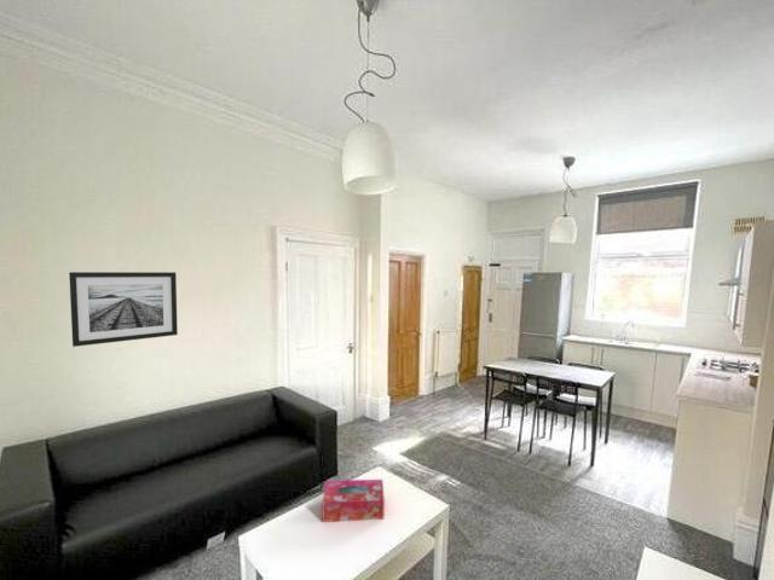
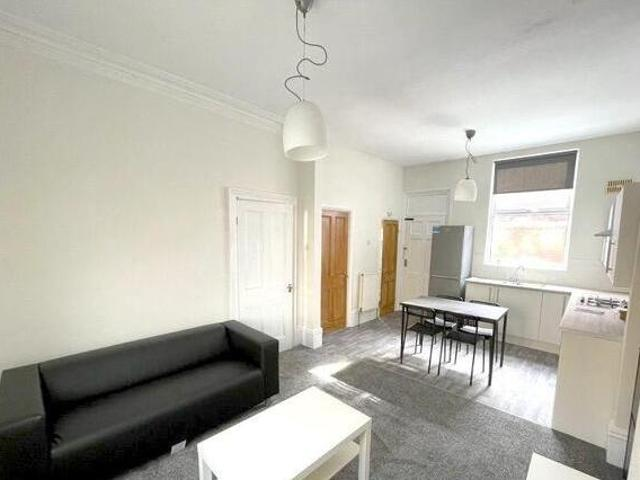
- tissue box (353, 499)
- wall art (128, 306)
